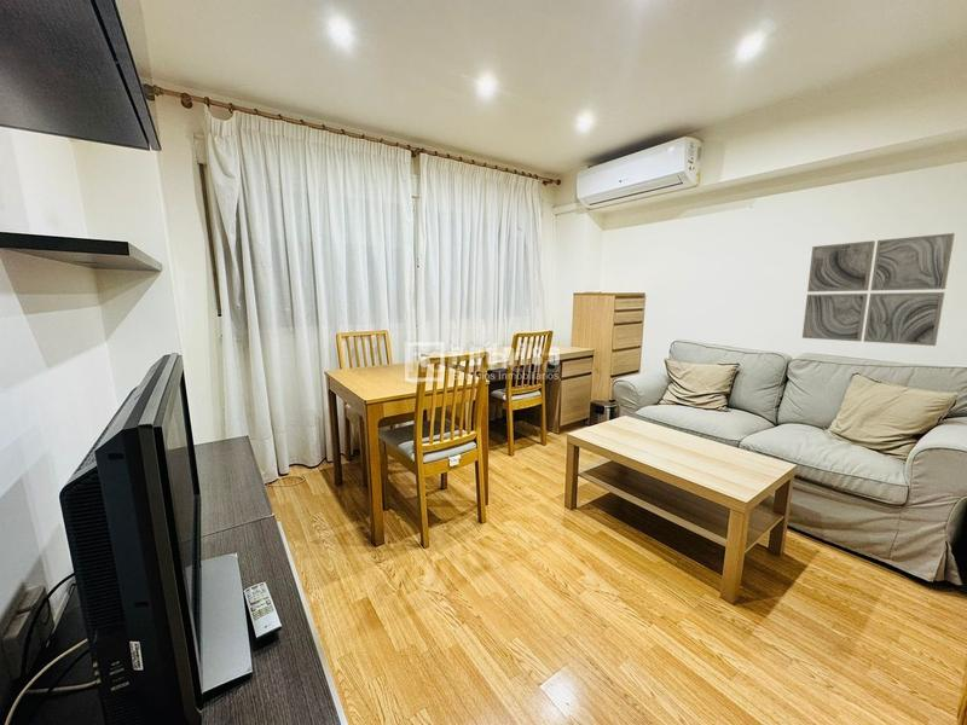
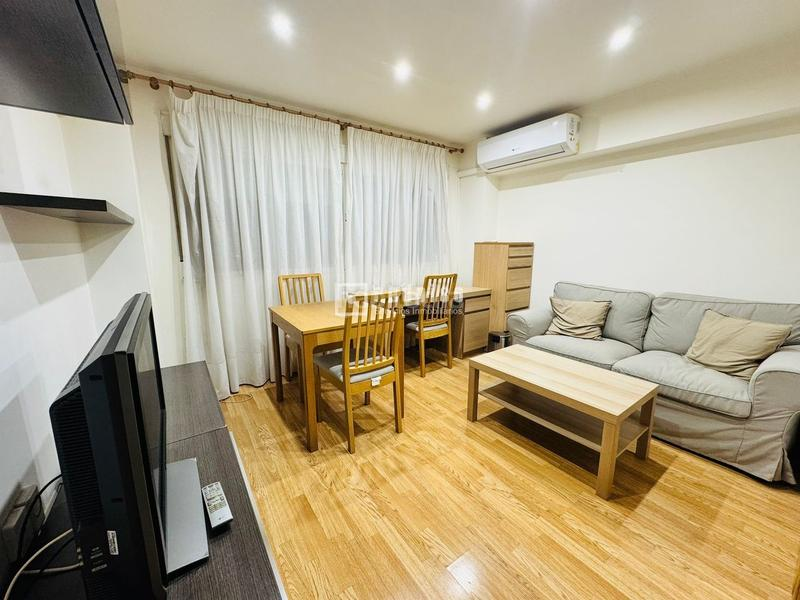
- wall art (870, 290)
